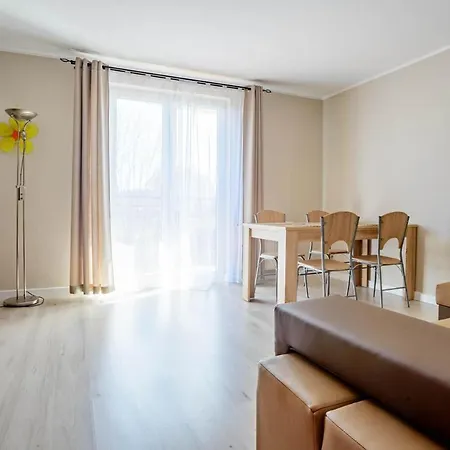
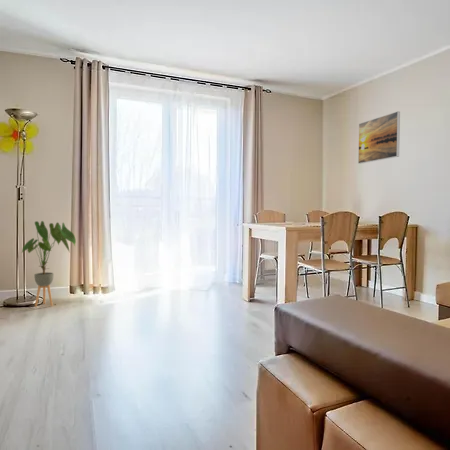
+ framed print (377, 139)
+ house plant (46, 262)
